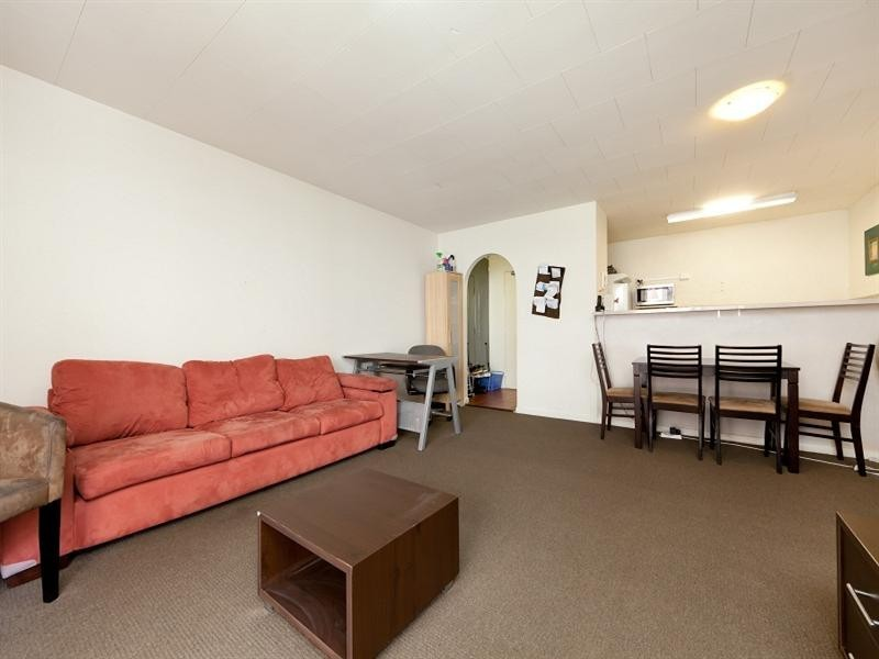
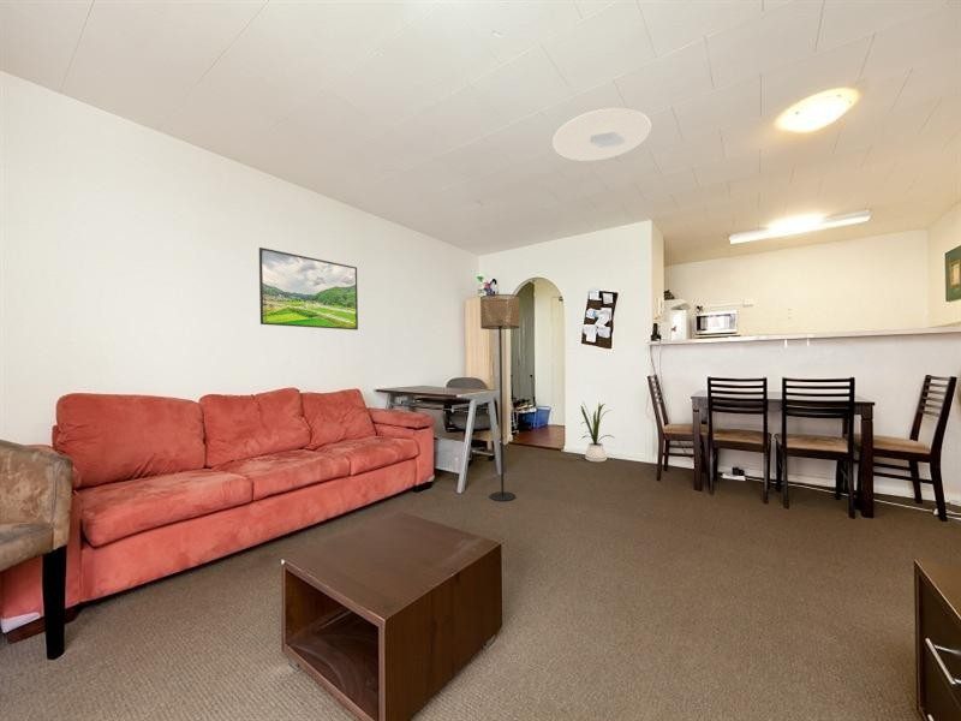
+ floor lamp (501, 397)
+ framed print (314, 292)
+ ceiling light (599, 132)
+ house plant (592, 427)
